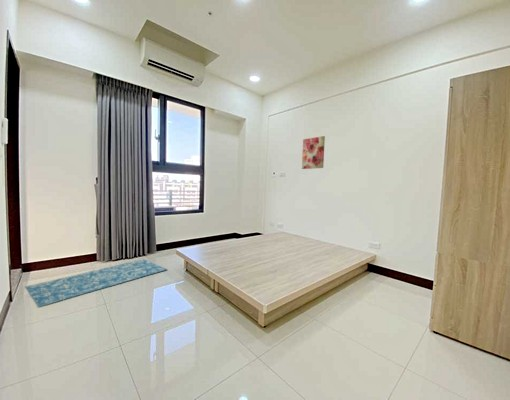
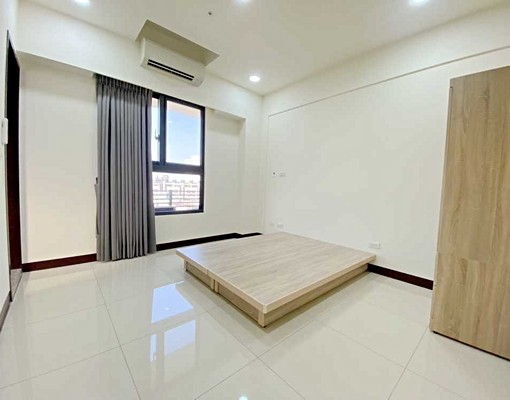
- wall art (312, 153)
- rug (104, 276)
